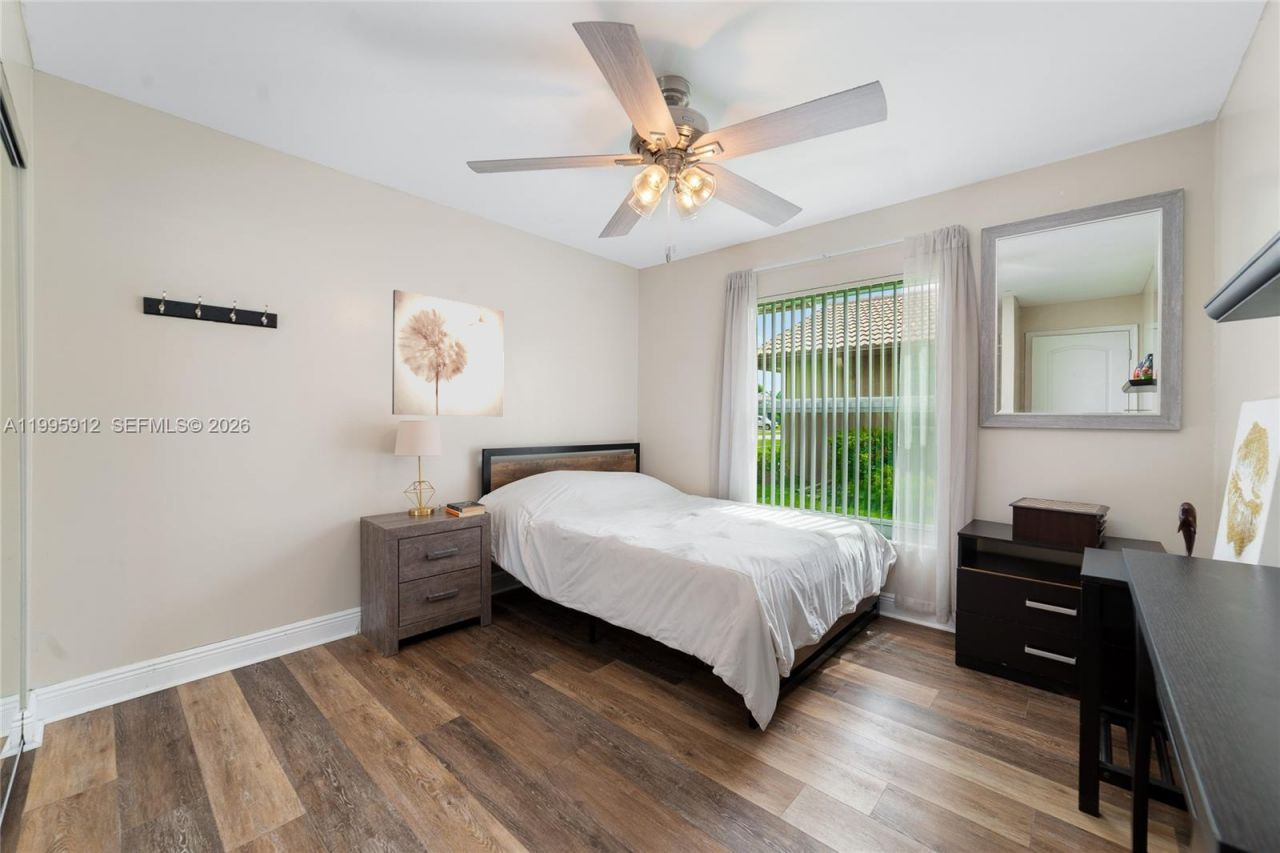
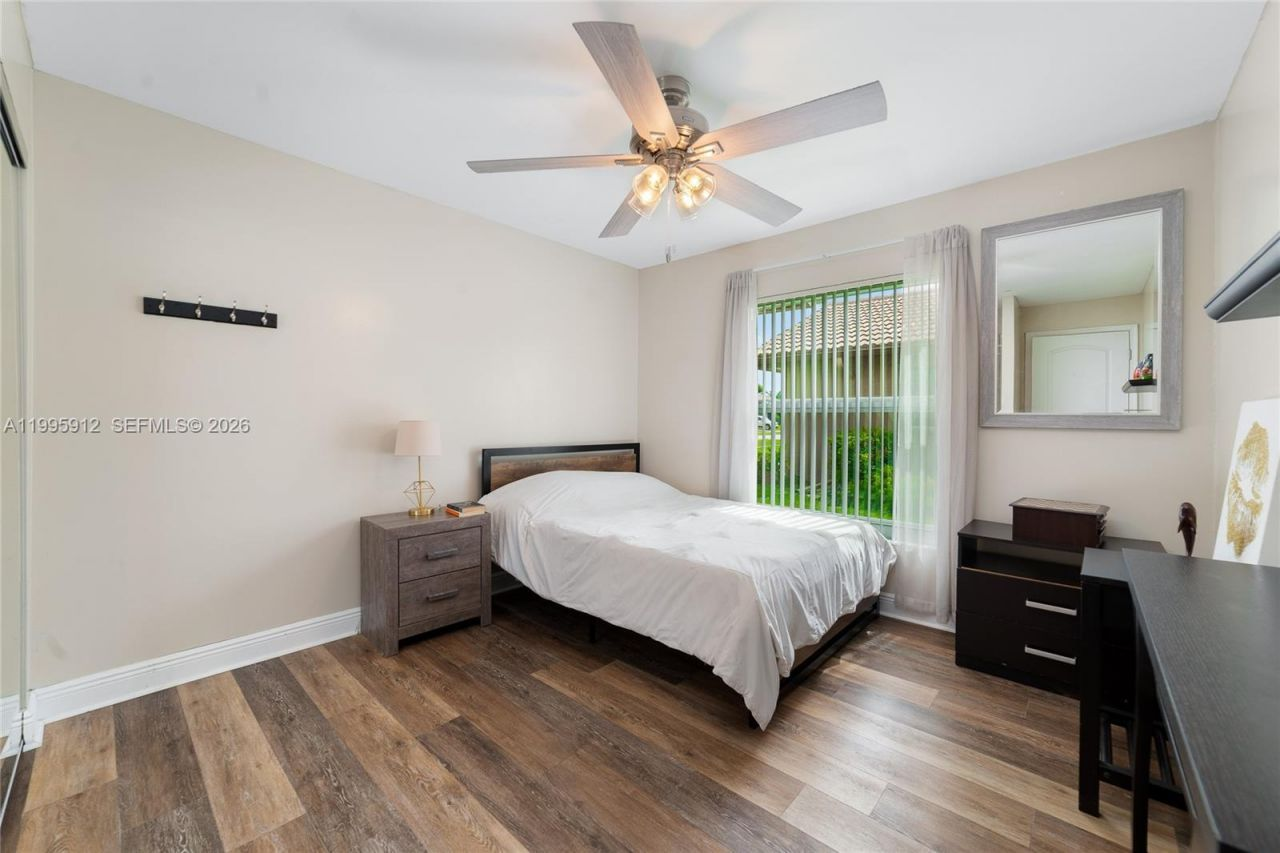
- wall art (452, 358)
